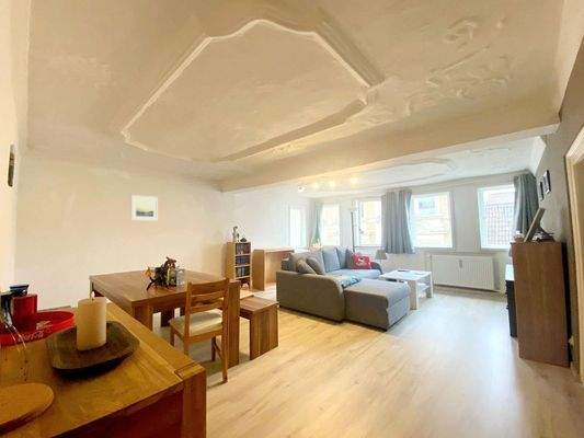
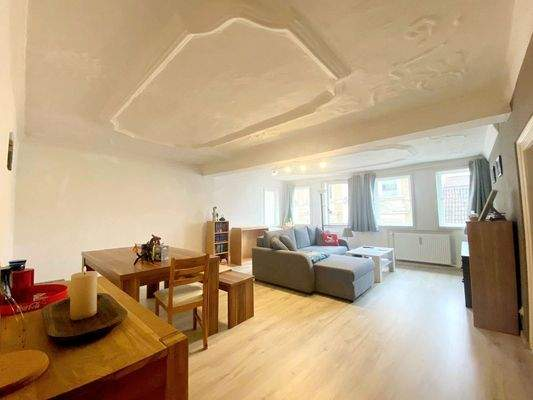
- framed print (145, 208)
